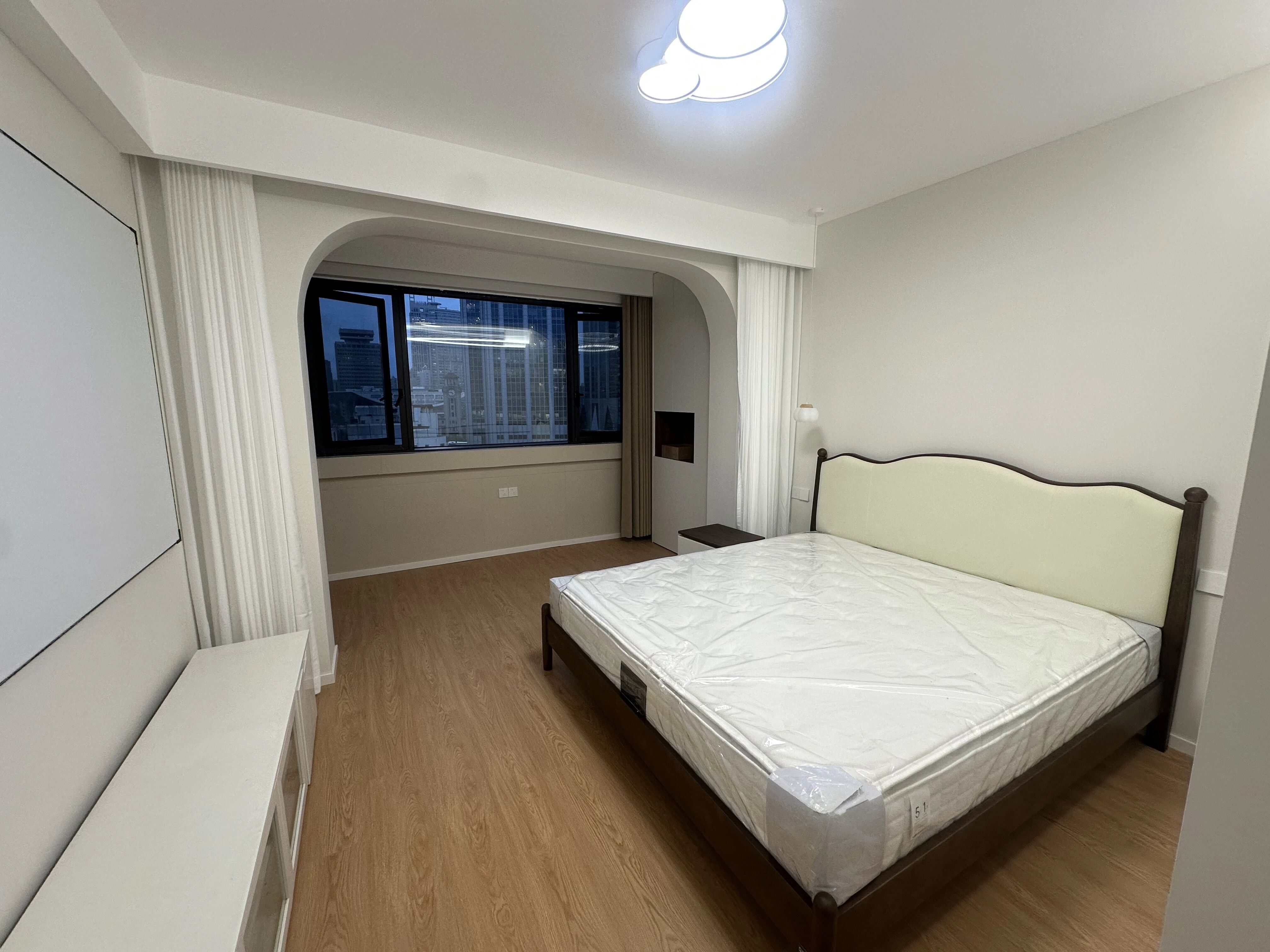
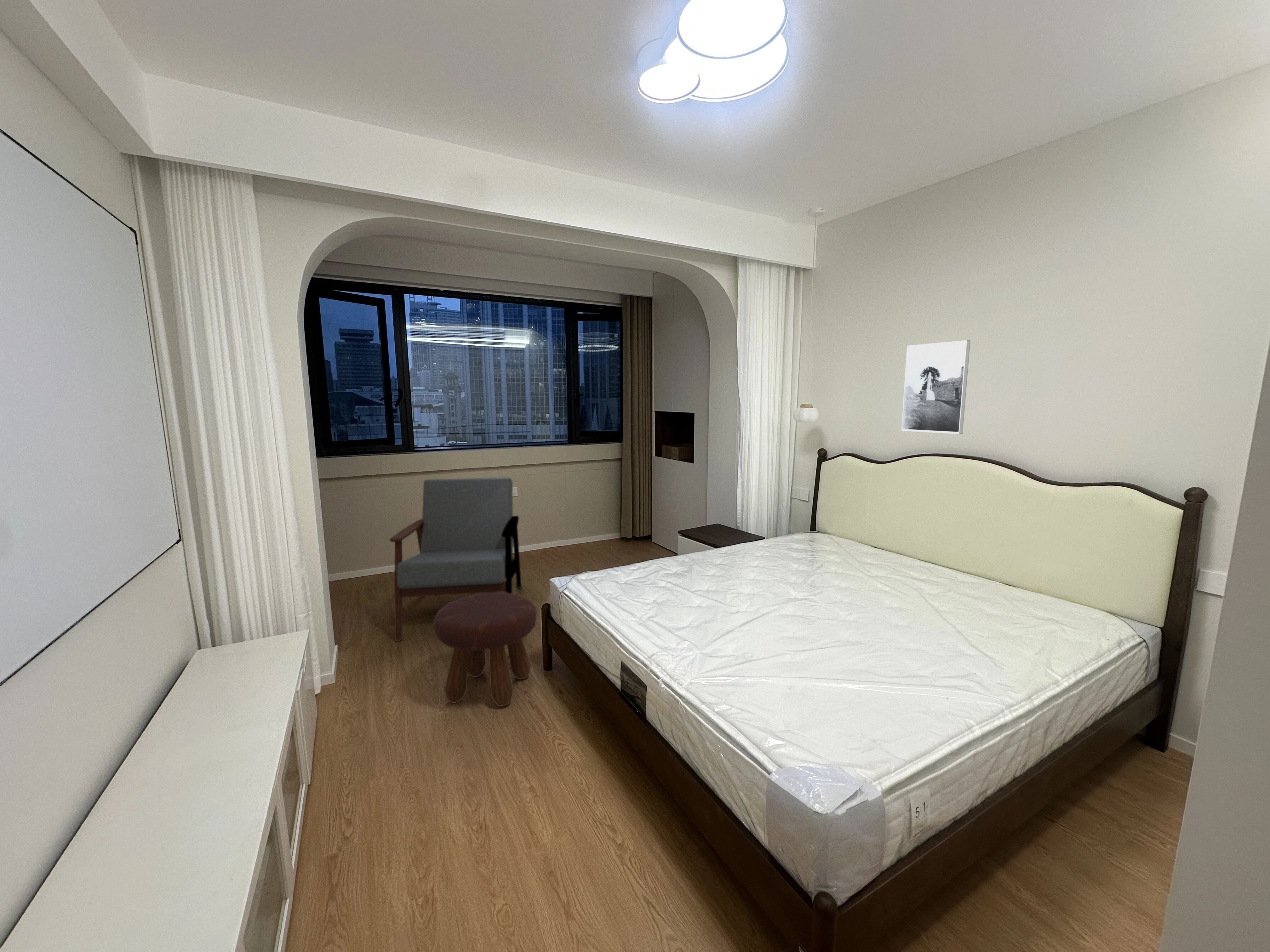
+ footstool (488, 648)
+ armchair (463, 549)
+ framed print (934, 388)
